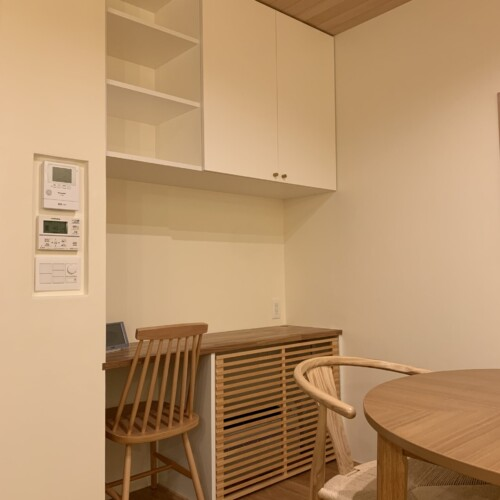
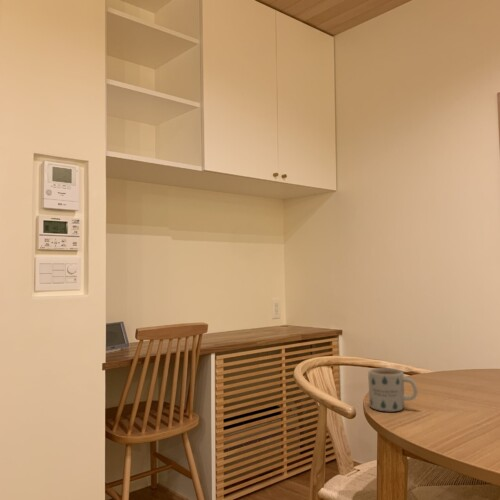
+ mug (392, 389)
